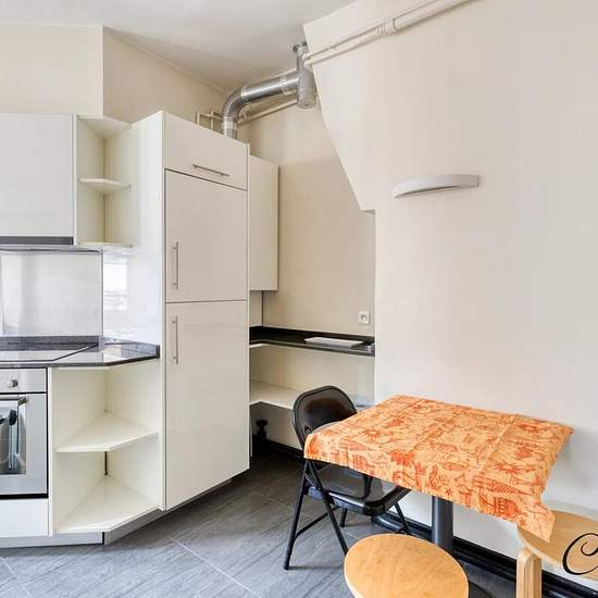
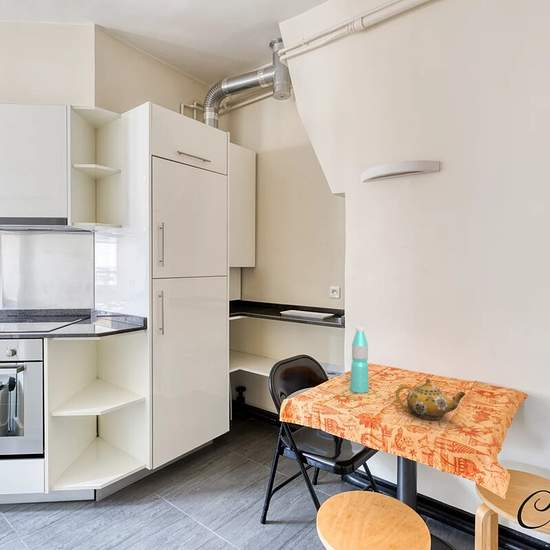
+ water bottle (359, 358)
+ teapot (428, 397)
